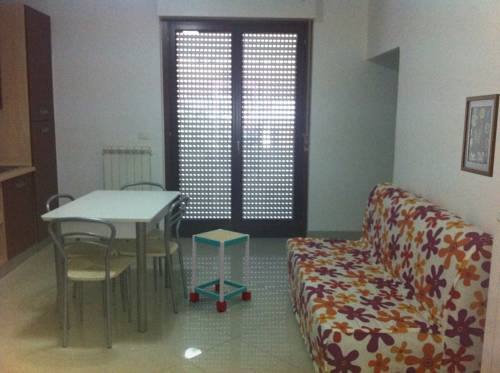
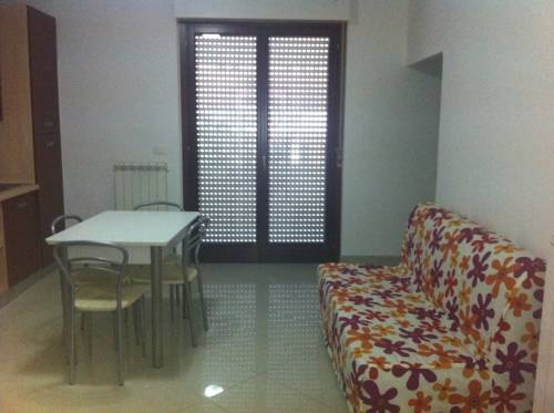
- wall art (478, 135)
- side table (220, 267)
